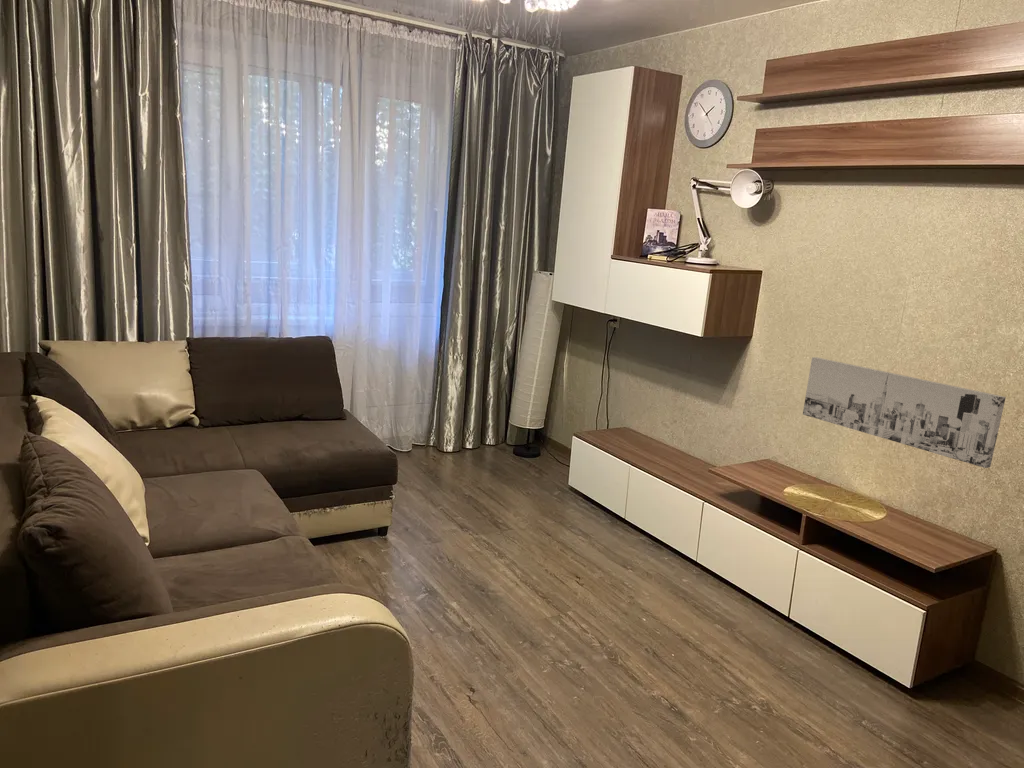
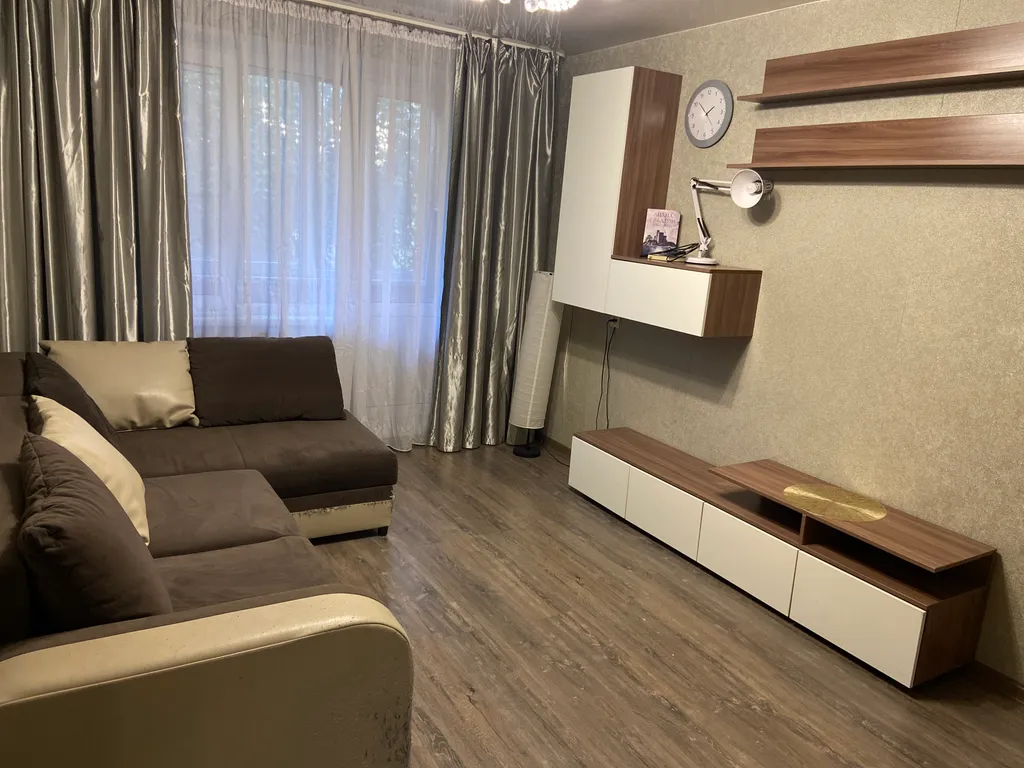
- wall art (892, 406)
